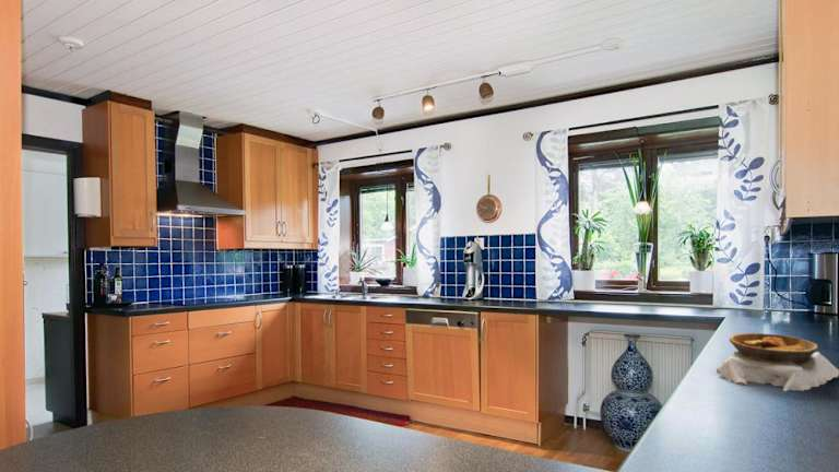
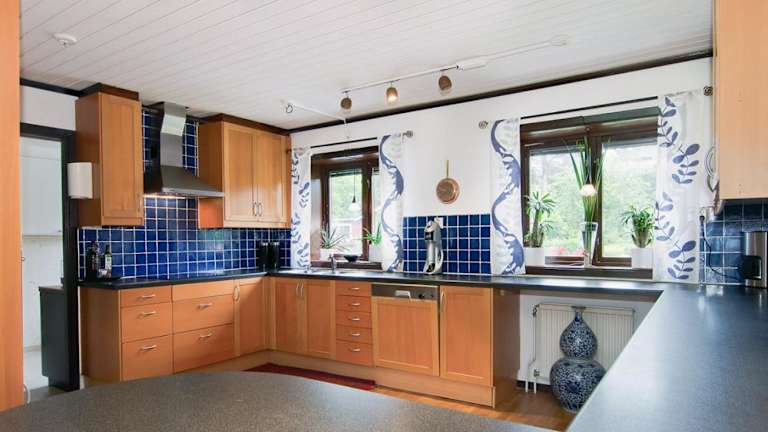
- bowl (775, 358)
